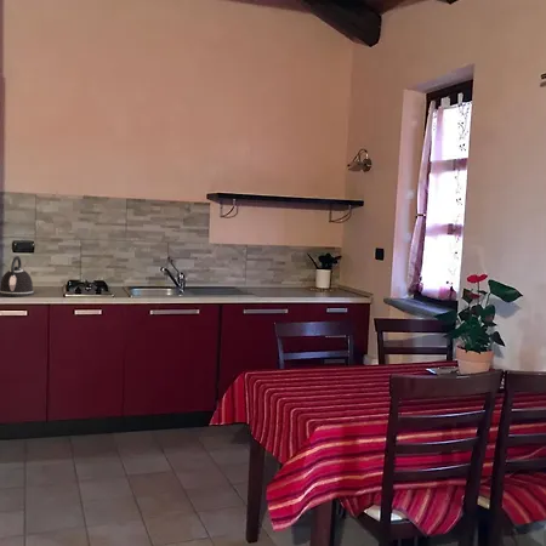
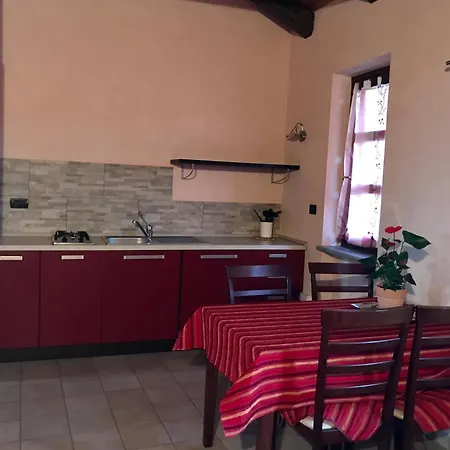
- kettle (16, 275)
